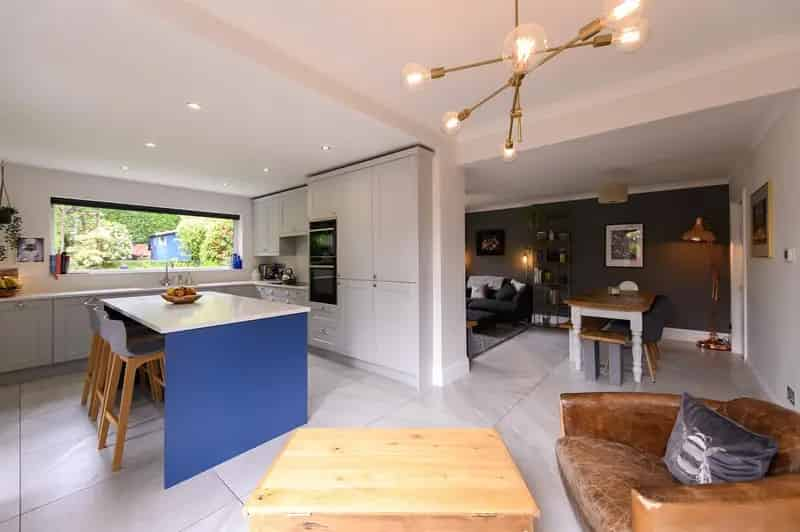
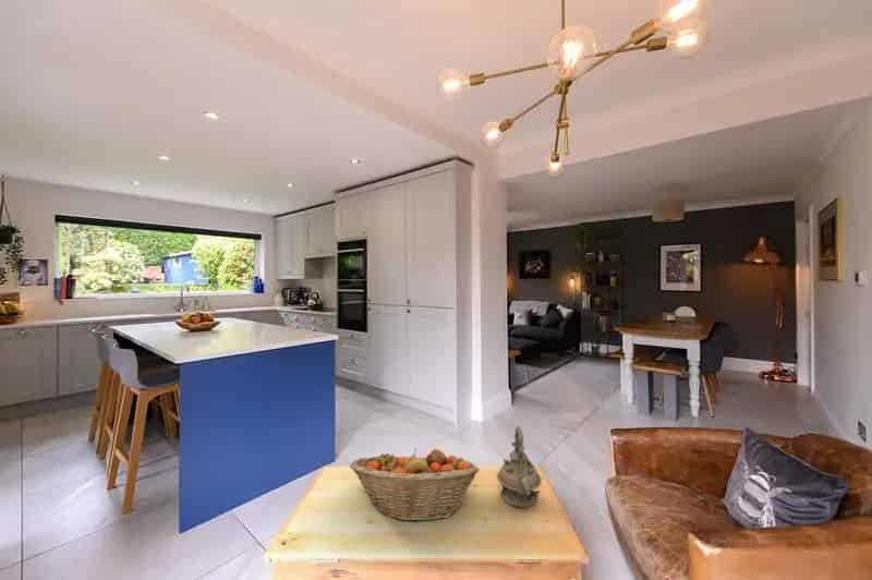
+ teapot (521, 470)
+ fruit basket (414, 475)
